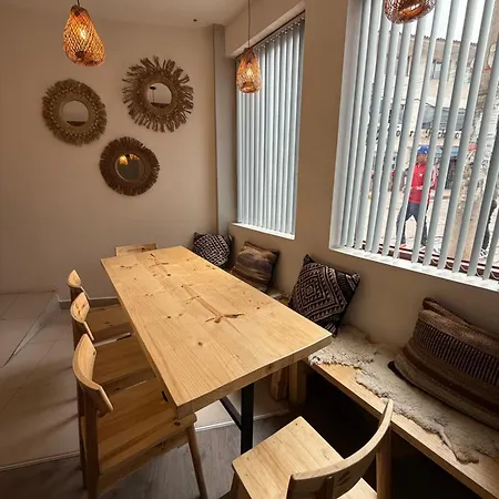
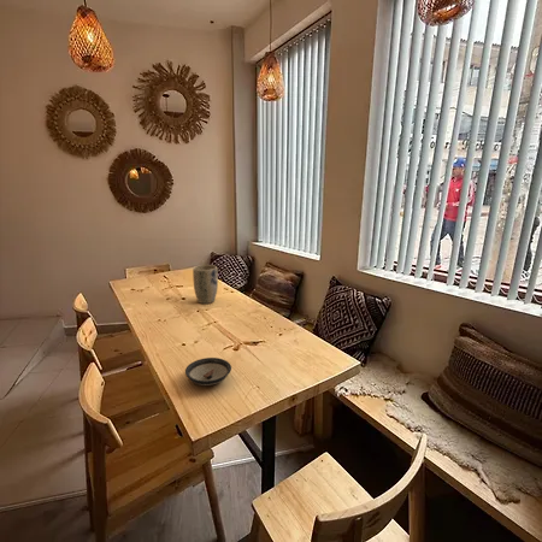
+ saucer (208, 373)
+ plant pot (205, 284)
